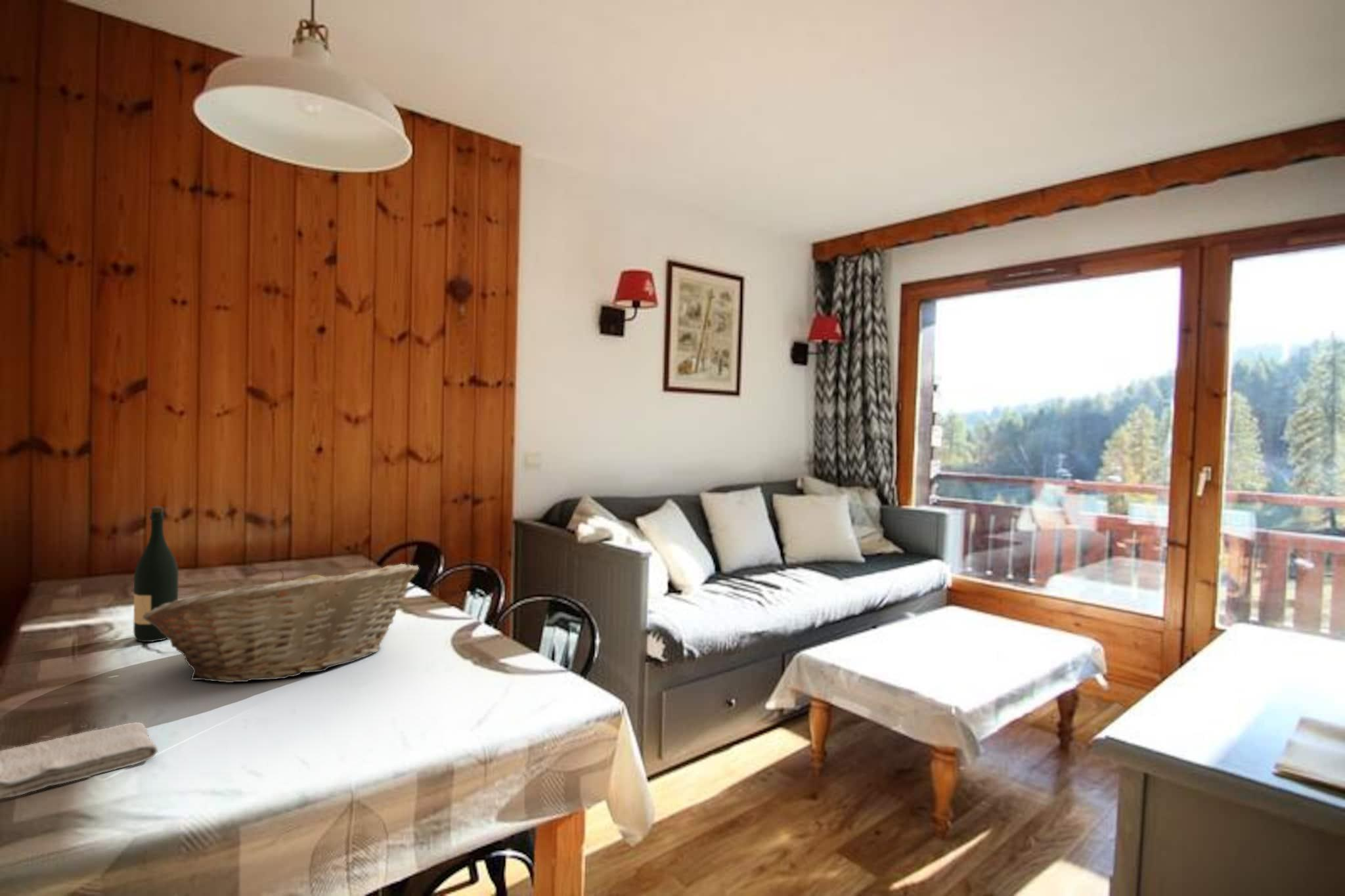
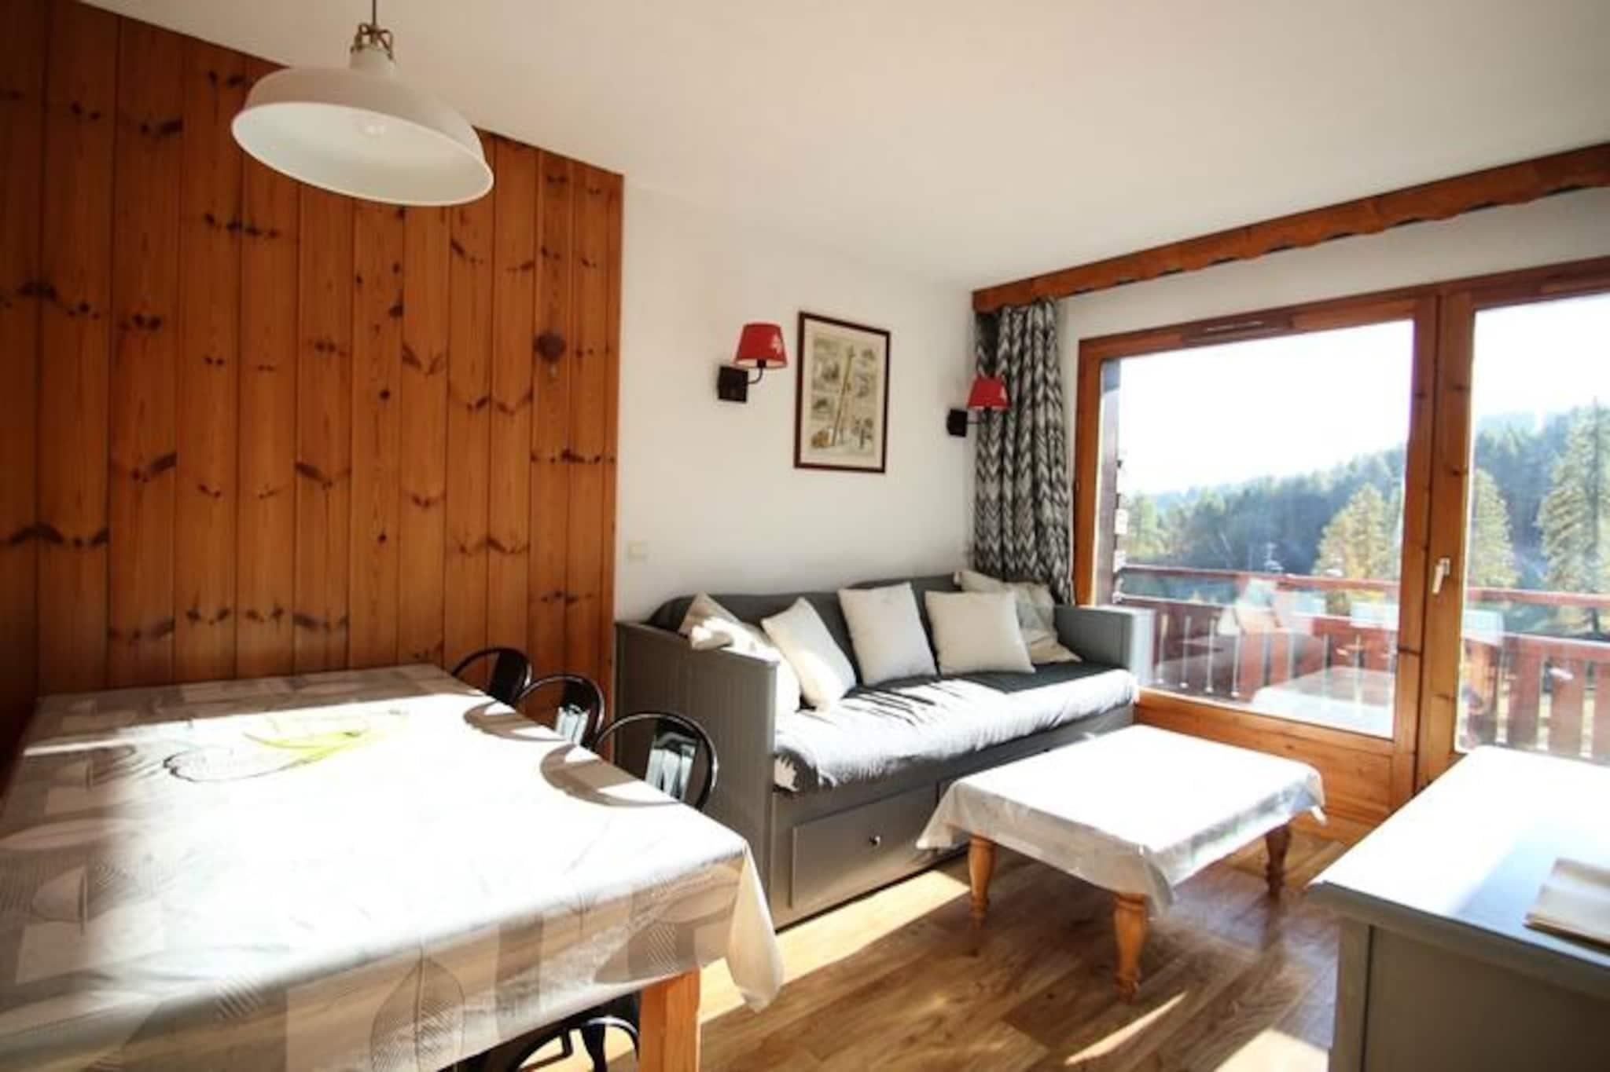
- fruit basket (295, 610)
- washcloth (72, 755)
- wine bottle (156, 572)
